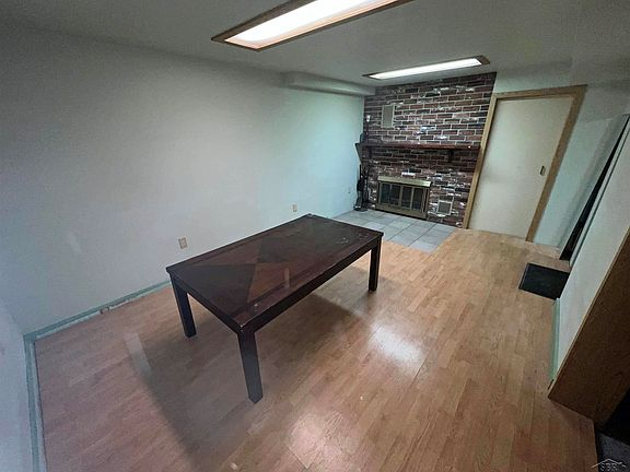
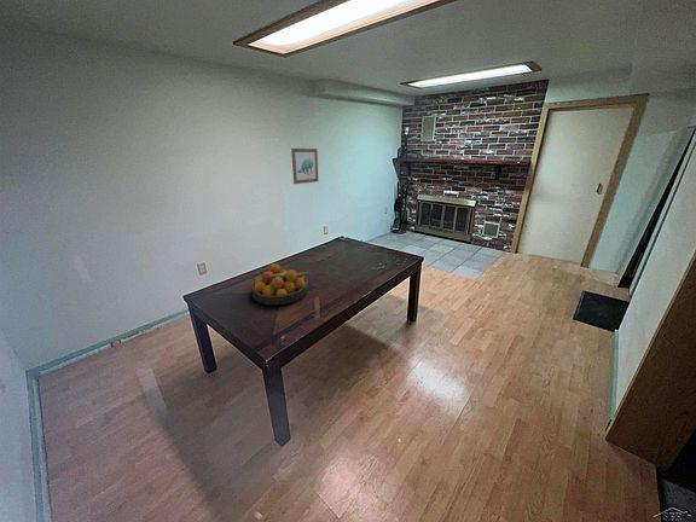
+ fruit bowl (279, 280)
+ wall art (306, 166)
